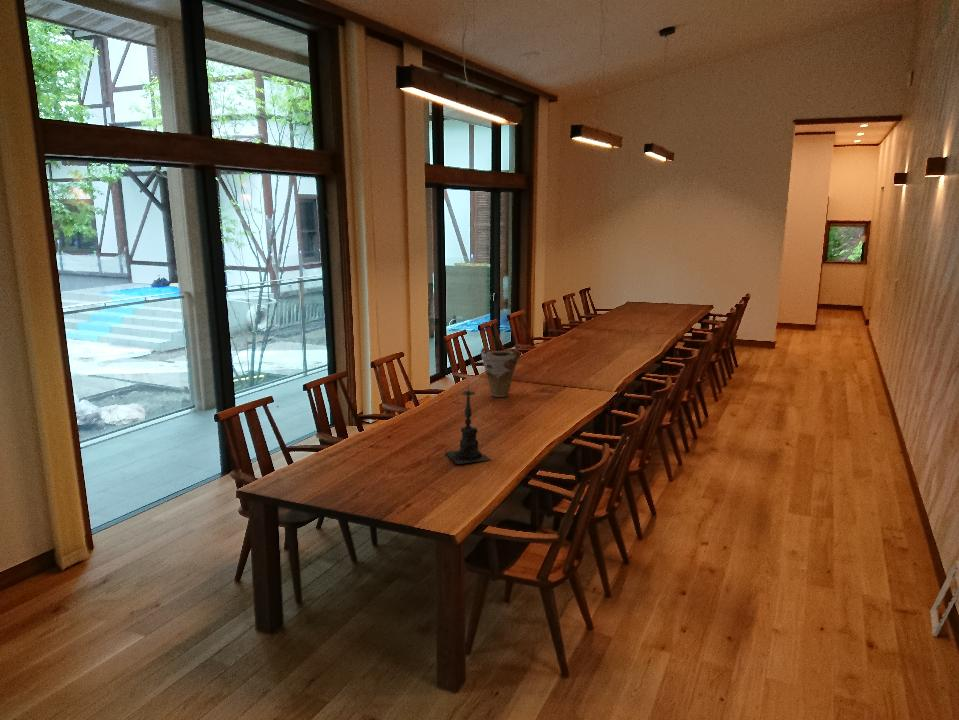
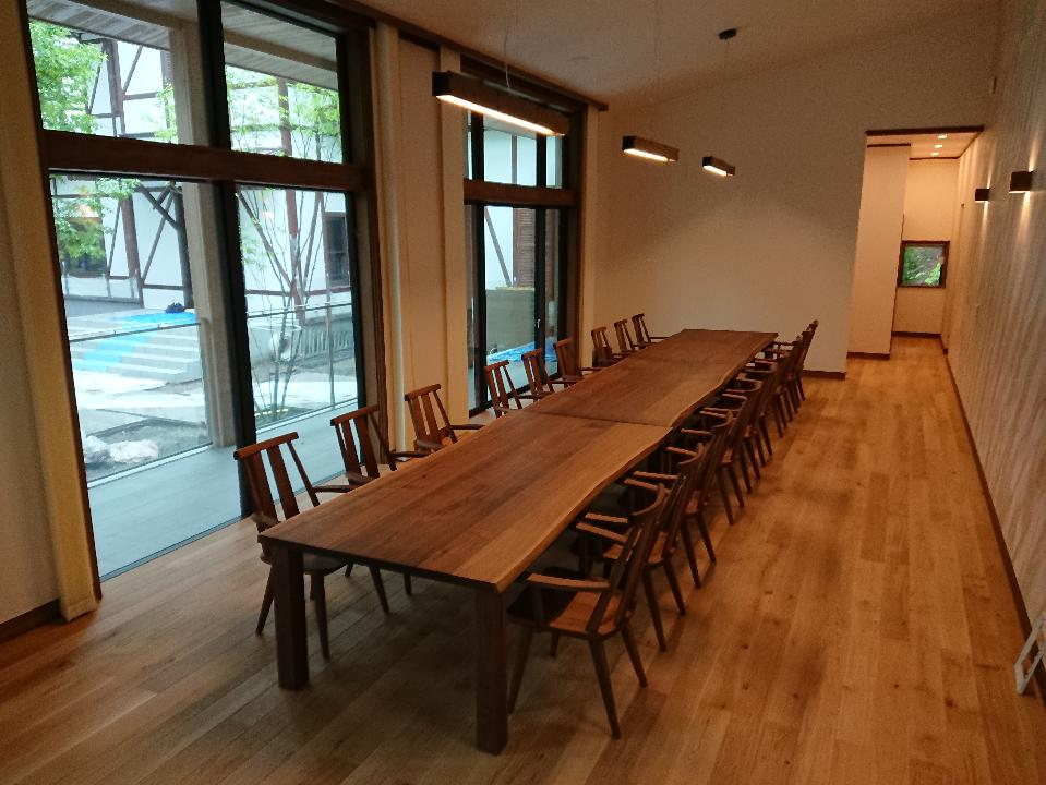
- candle holder (467, 419)
- vase (499, 370)
